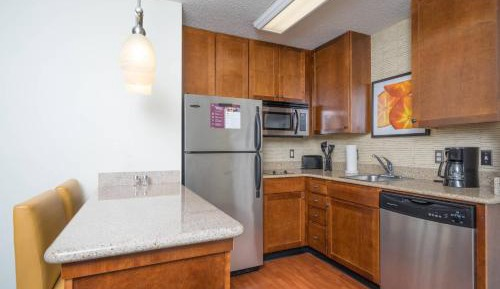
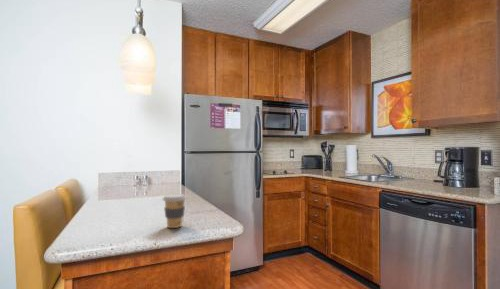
+ coffee cup (174, 210)
